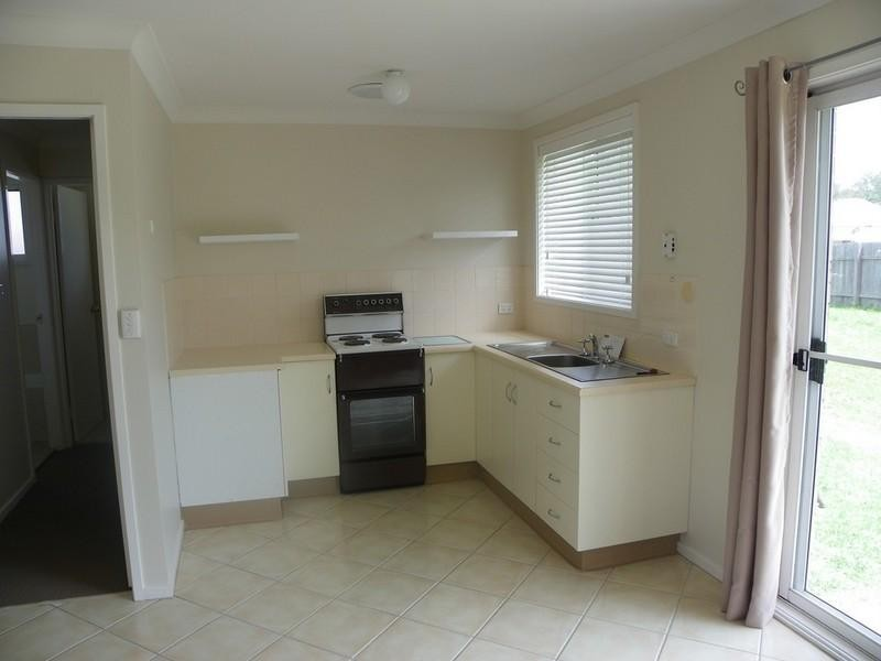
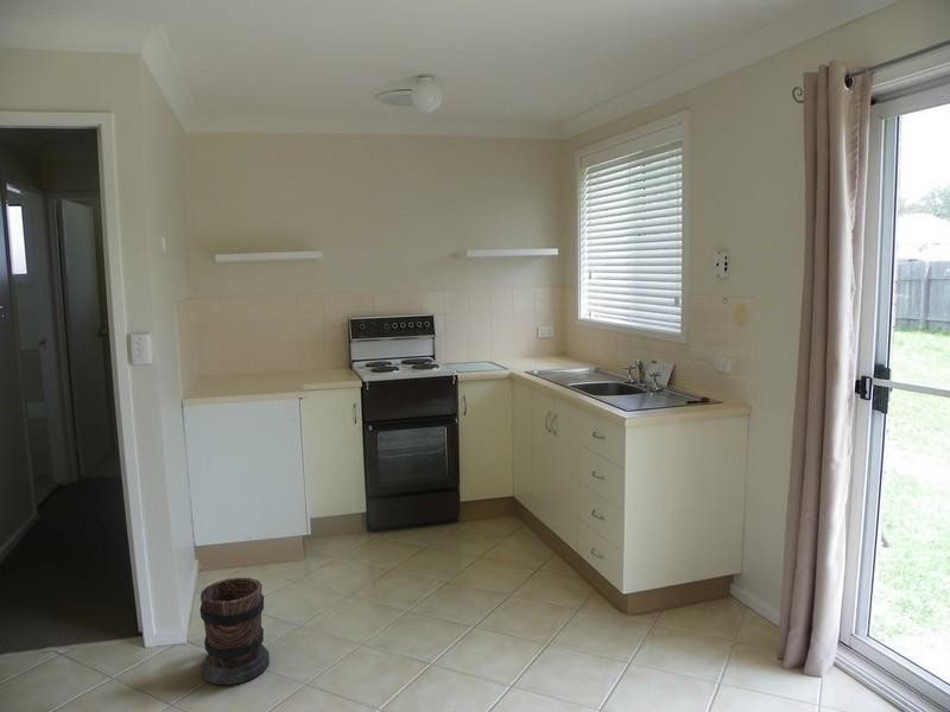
+ wooden barrel (234, 624)
